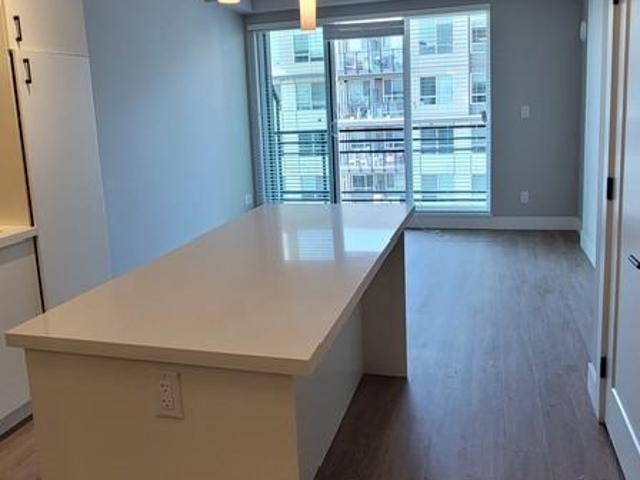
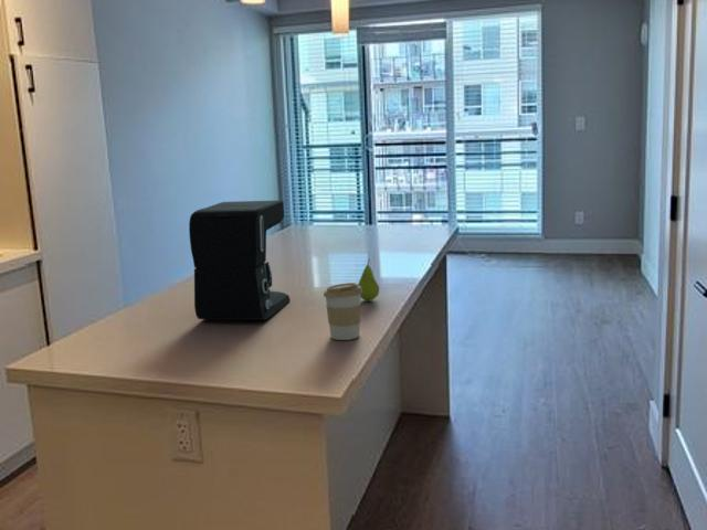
+ coffee cup (344, 309)
+ fruit (367, 279)
+ coffee maker (244, 257)
